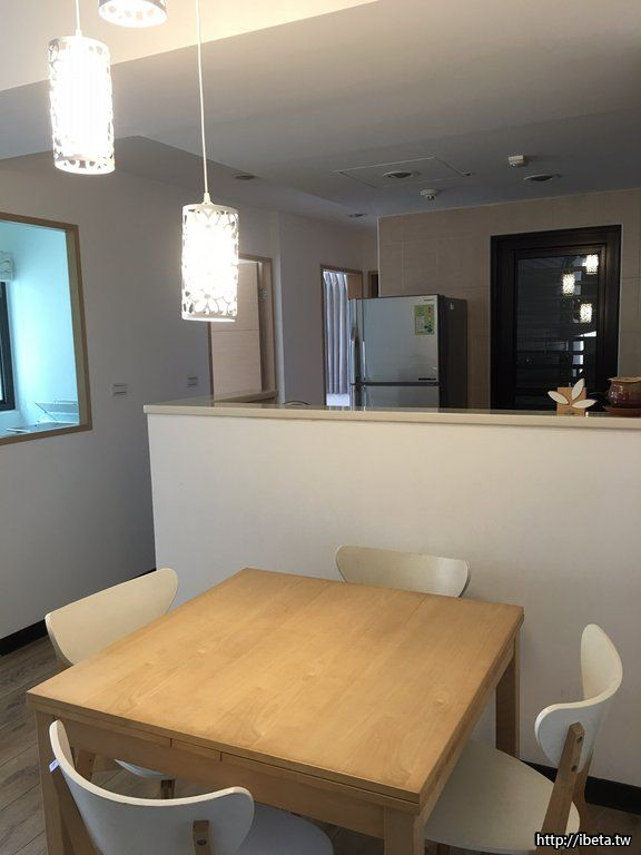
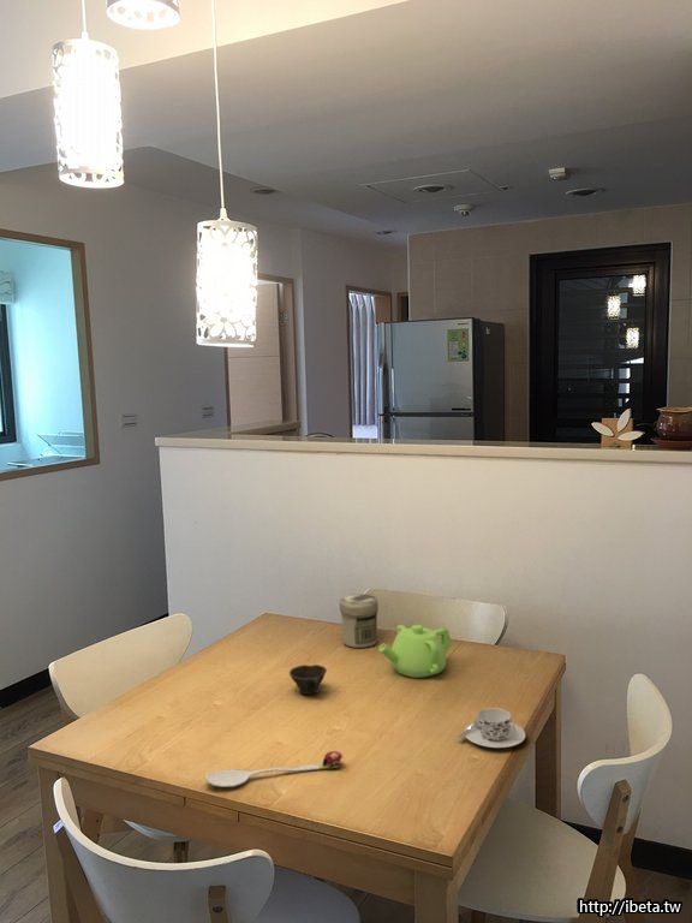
+ cup (309, 681)
+ spoon (275, 768)
+ jar (359, 620)
+ teacup (494, 726)
+ teapot (414, 647)
